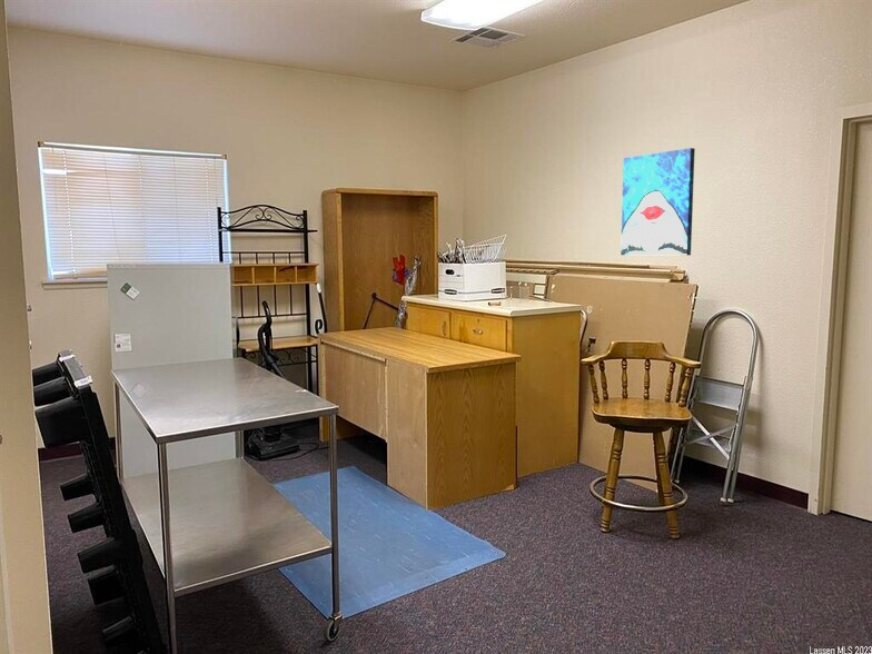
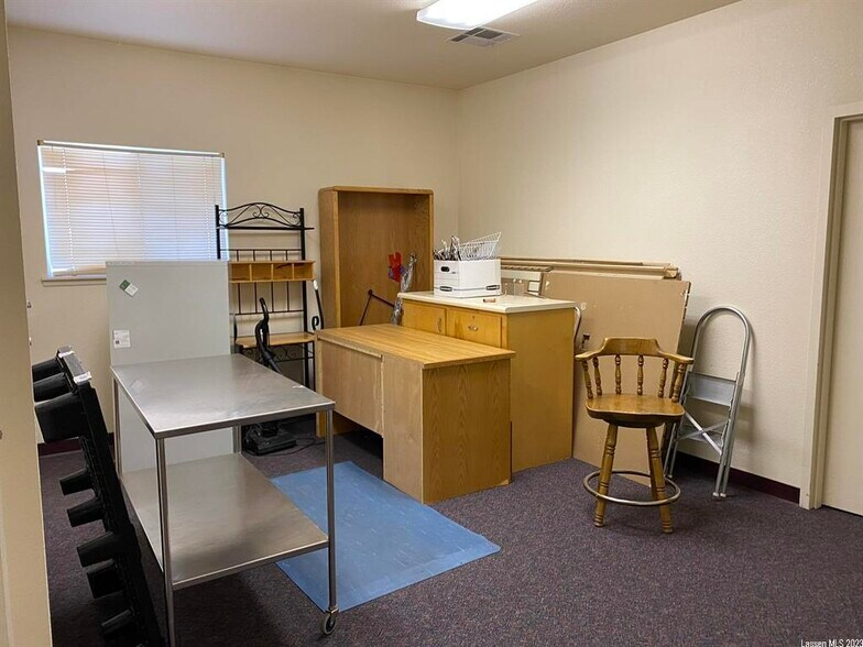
- wall art (655, 205)
